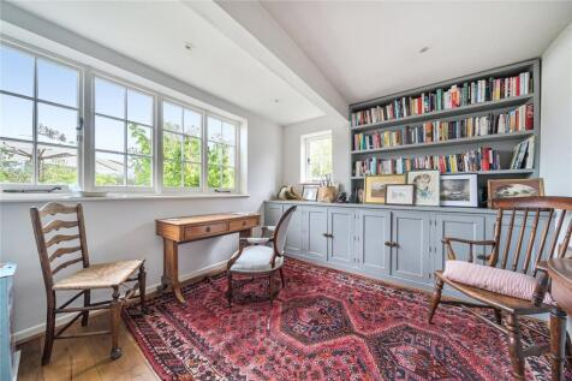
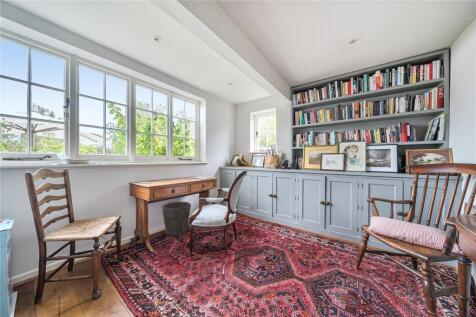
+ waste bin (176, 218)
